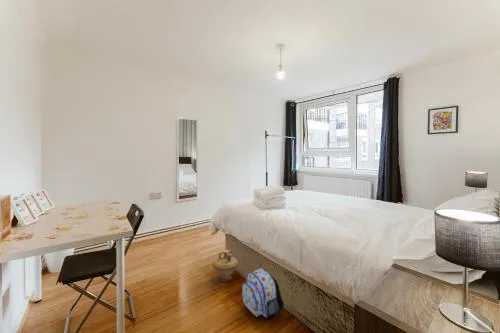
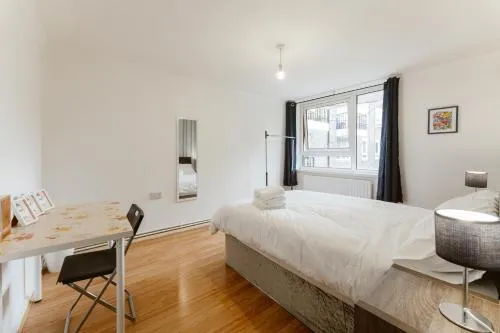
- backpack (259, 290)
- ceramic jug (225, 264)
